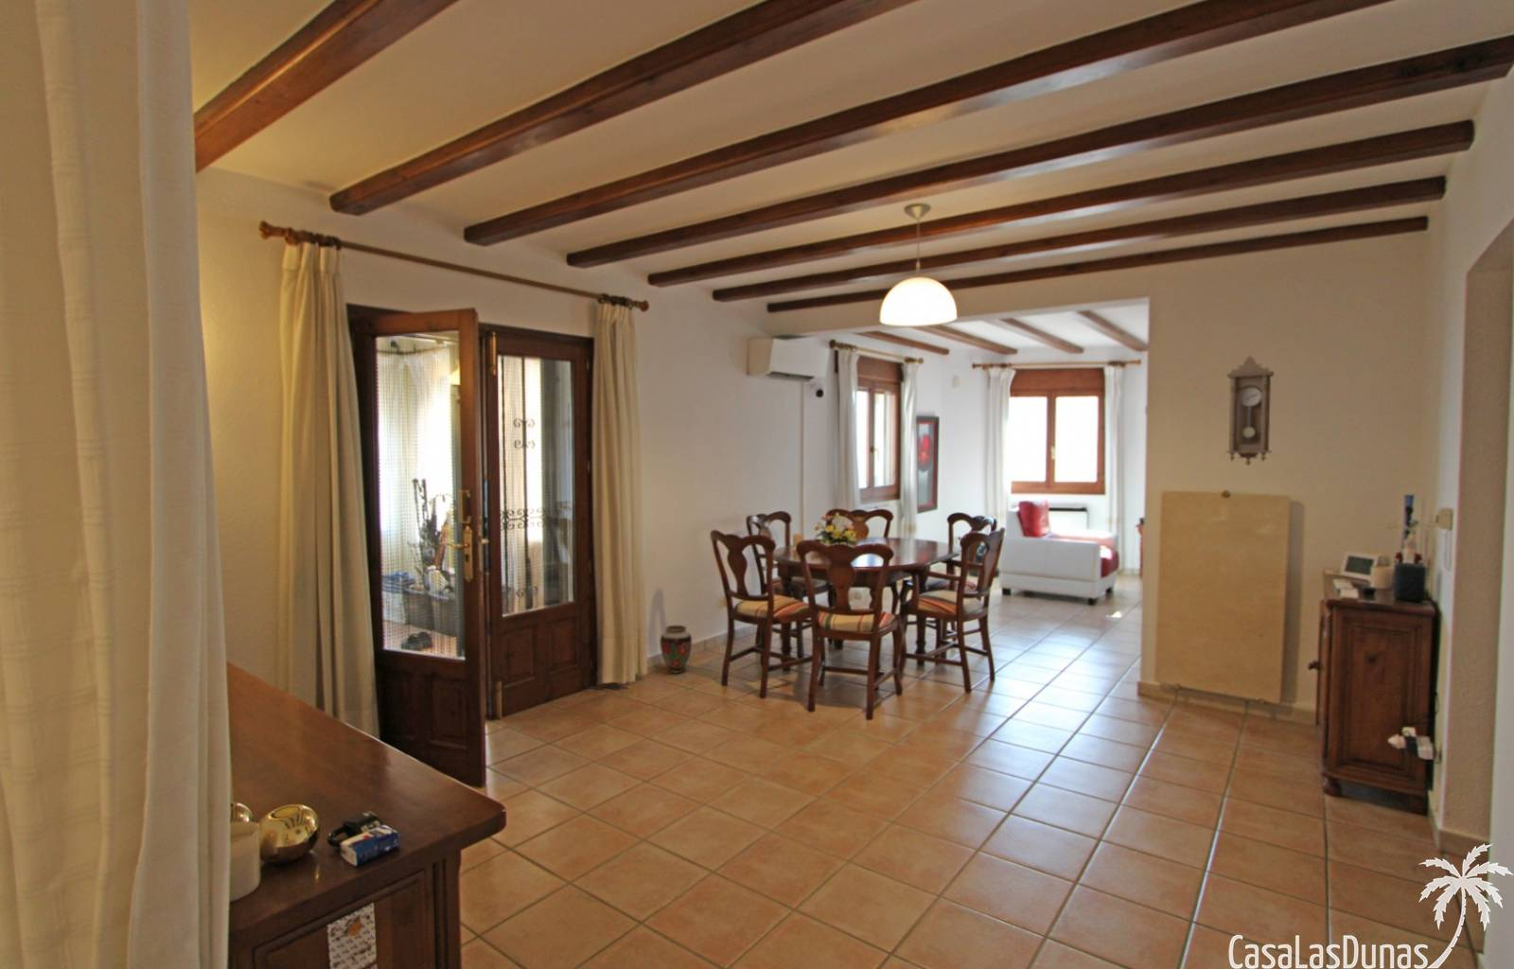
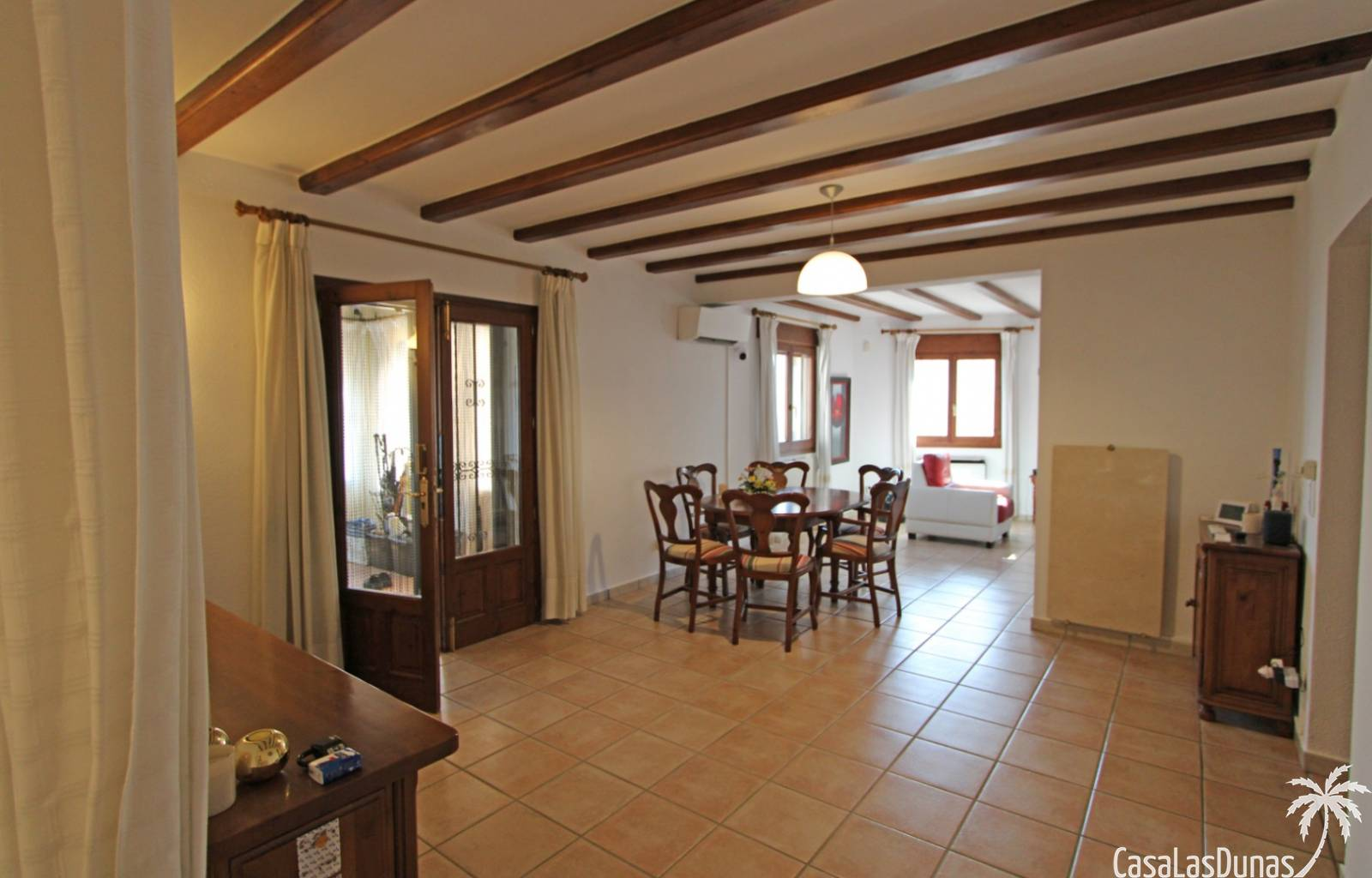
- pendulum clock (1249, 411)
- vase (675, 649)
